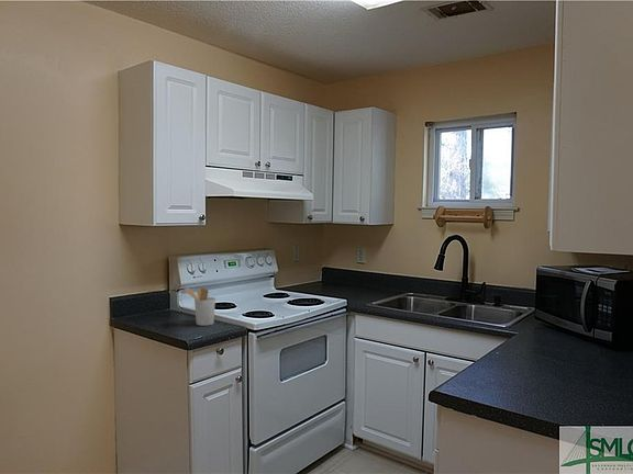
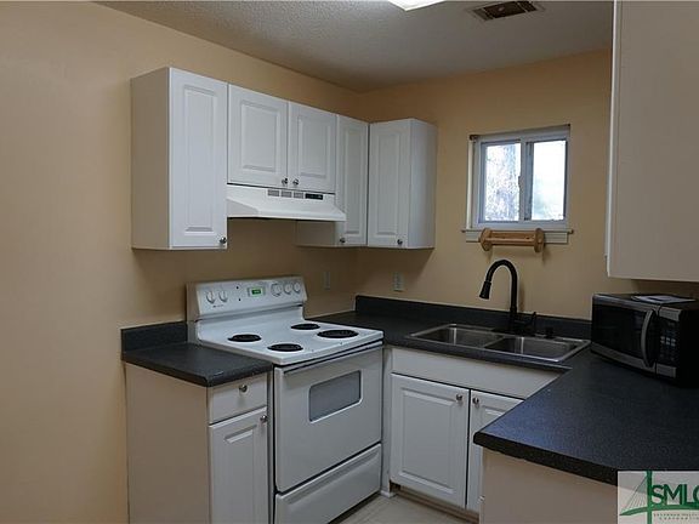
- utensil holder (199, 305)
